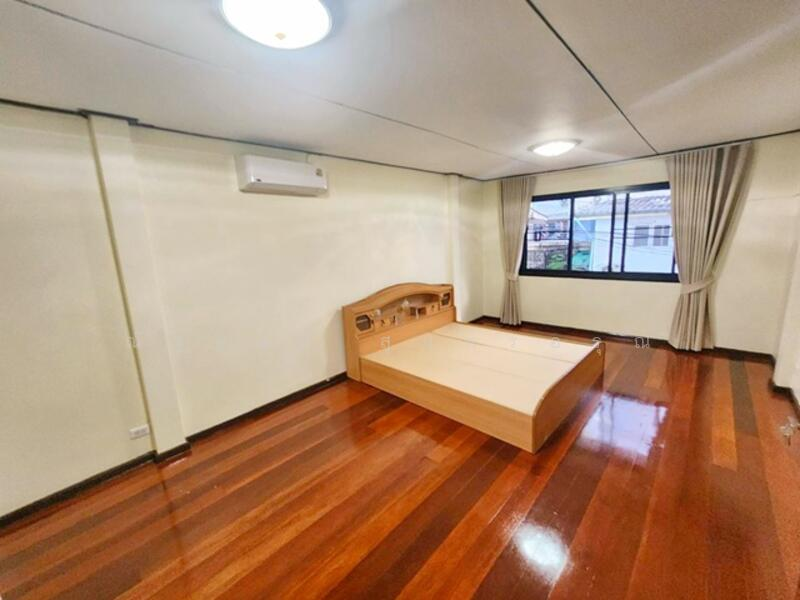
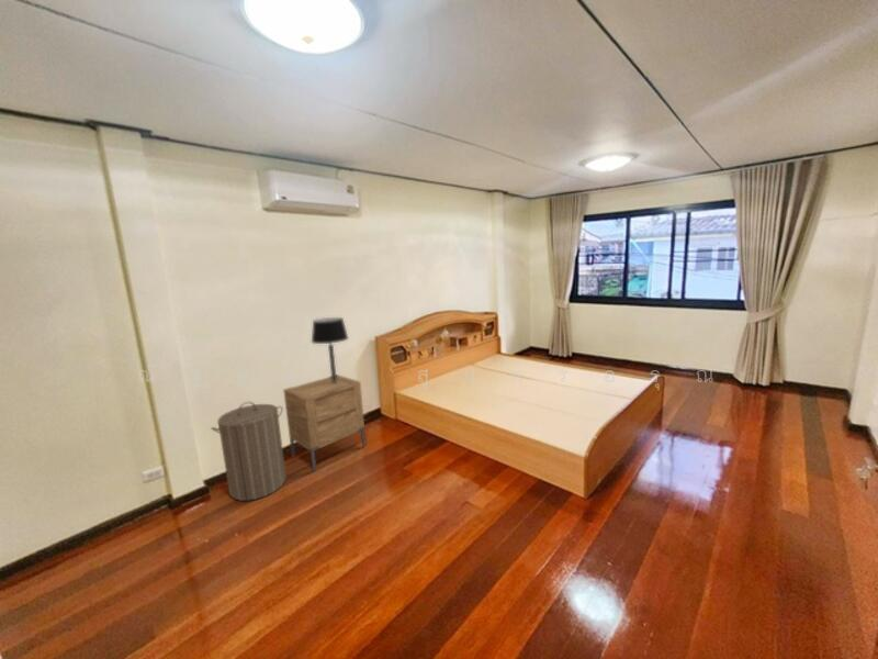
+ nightstand (326, 418)
+ laundry hamper (252, 444)
+ table lamp (330, 350)
